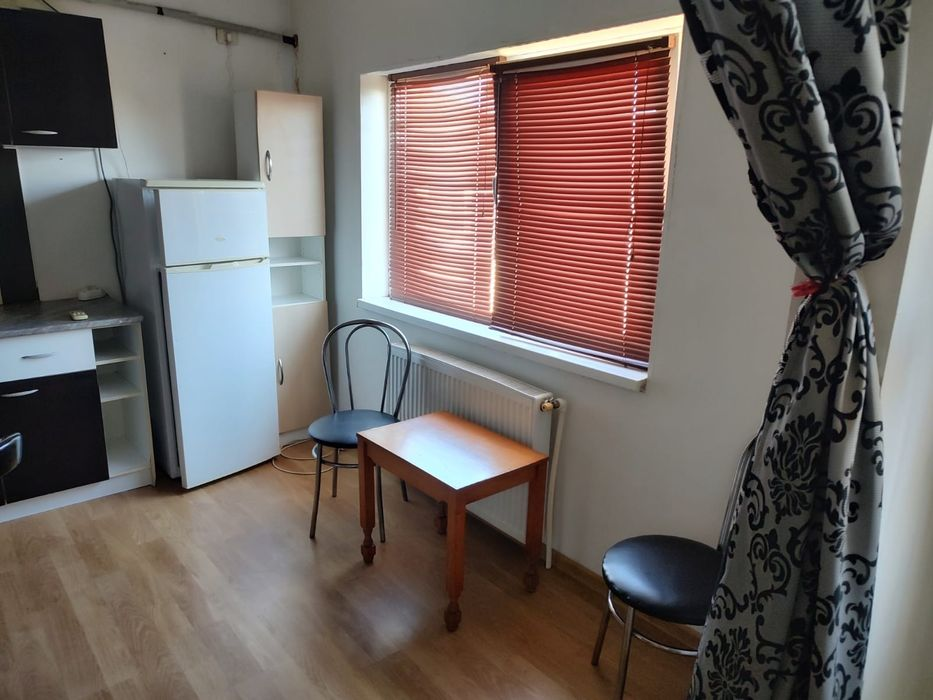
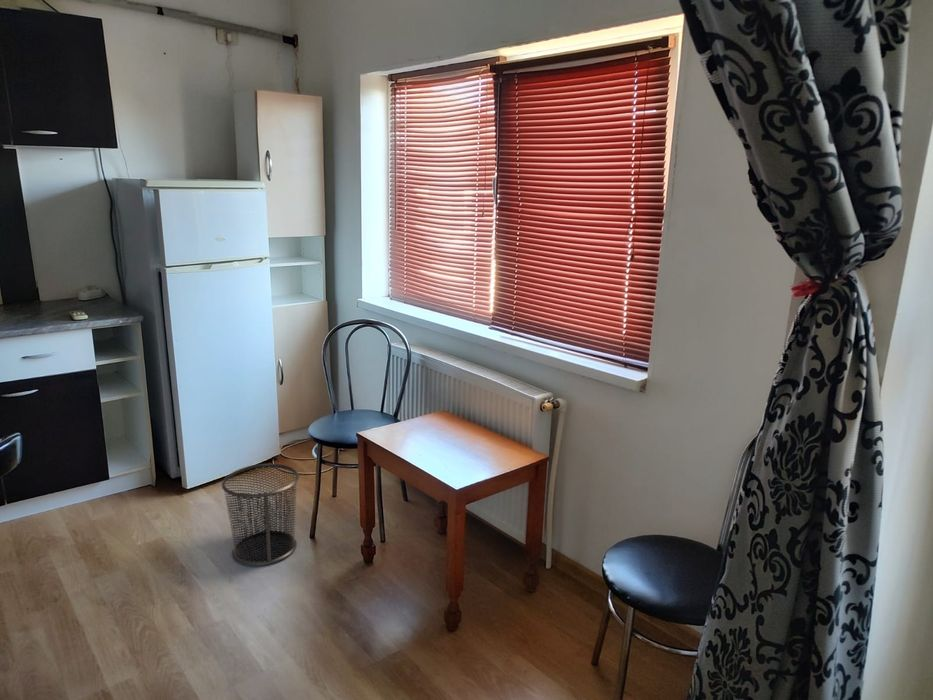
+ waste bin (263, 513)
